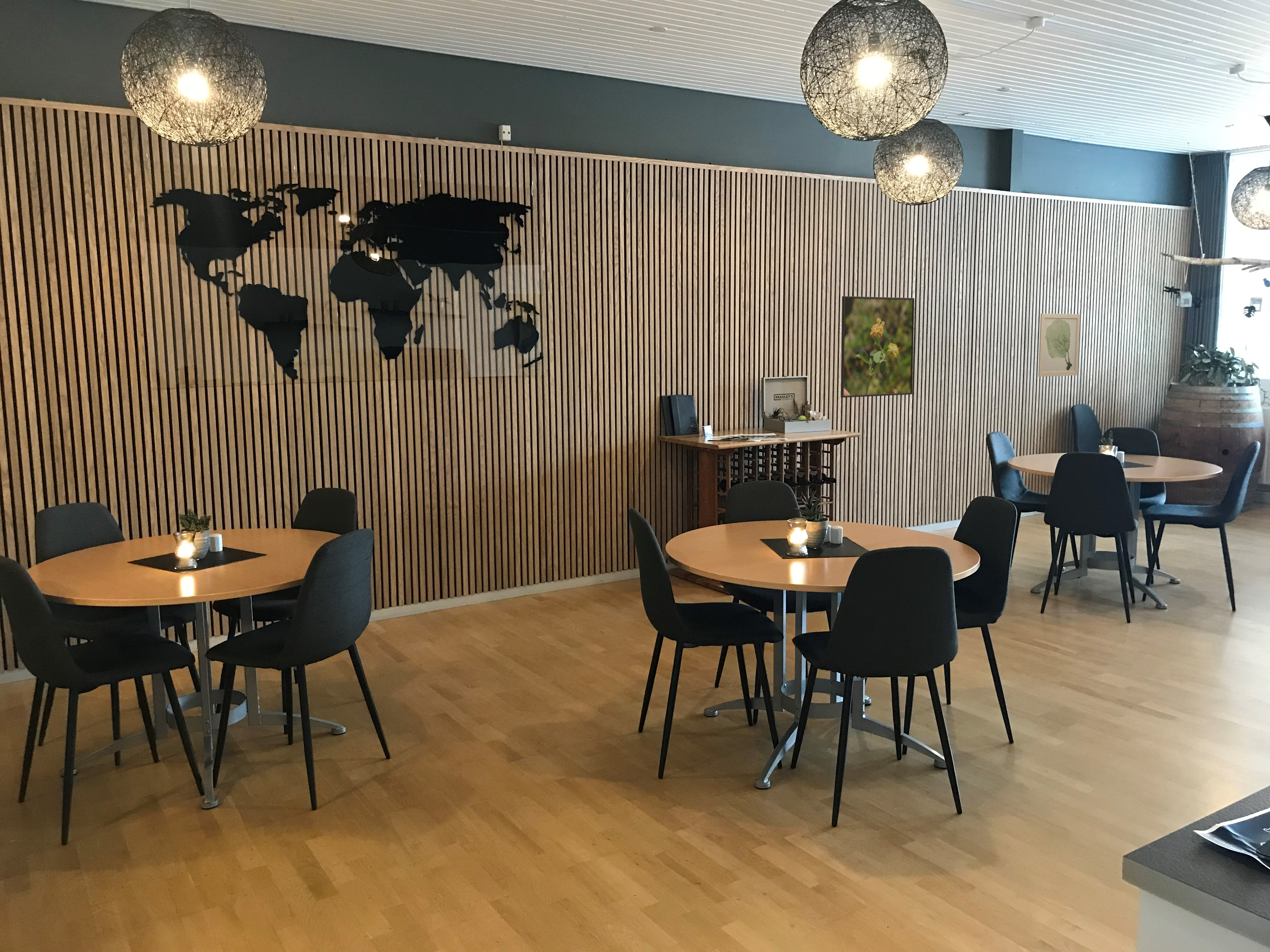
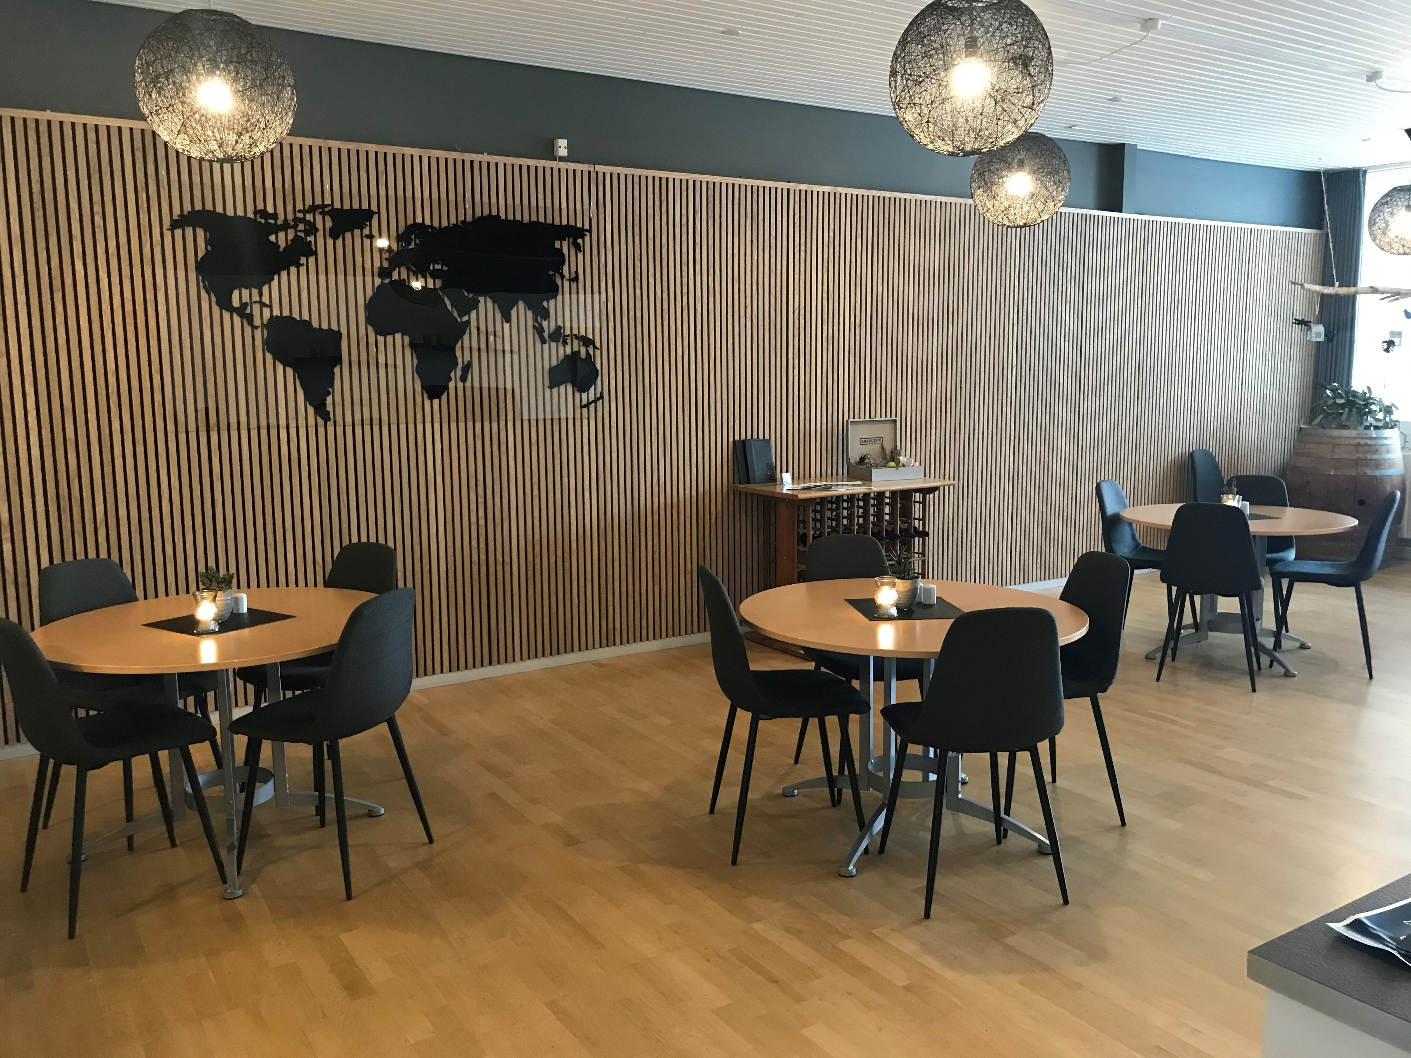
- wall art (1059, 345)
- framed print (878, 347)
